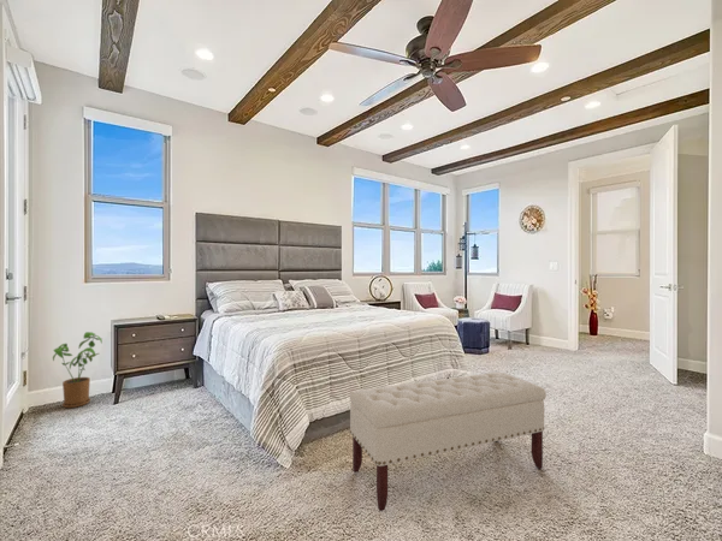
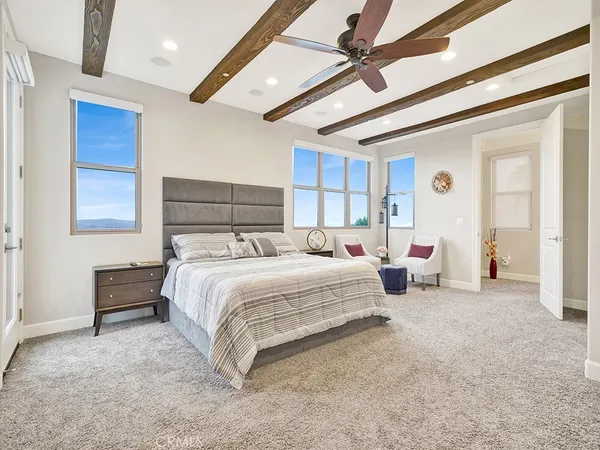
- bench (448, 428)
- house plant (79, 369)
